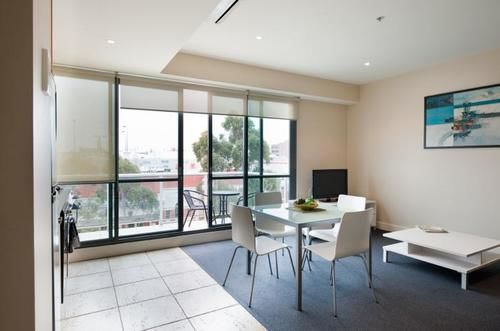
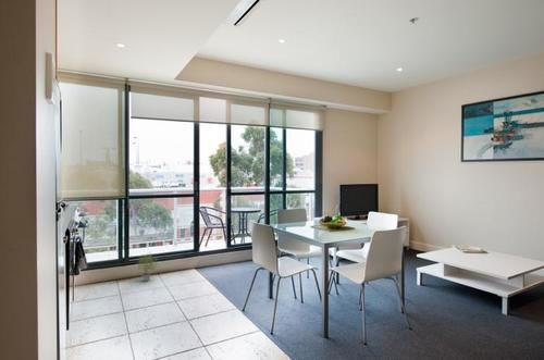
+ potted plant (147, 265)
